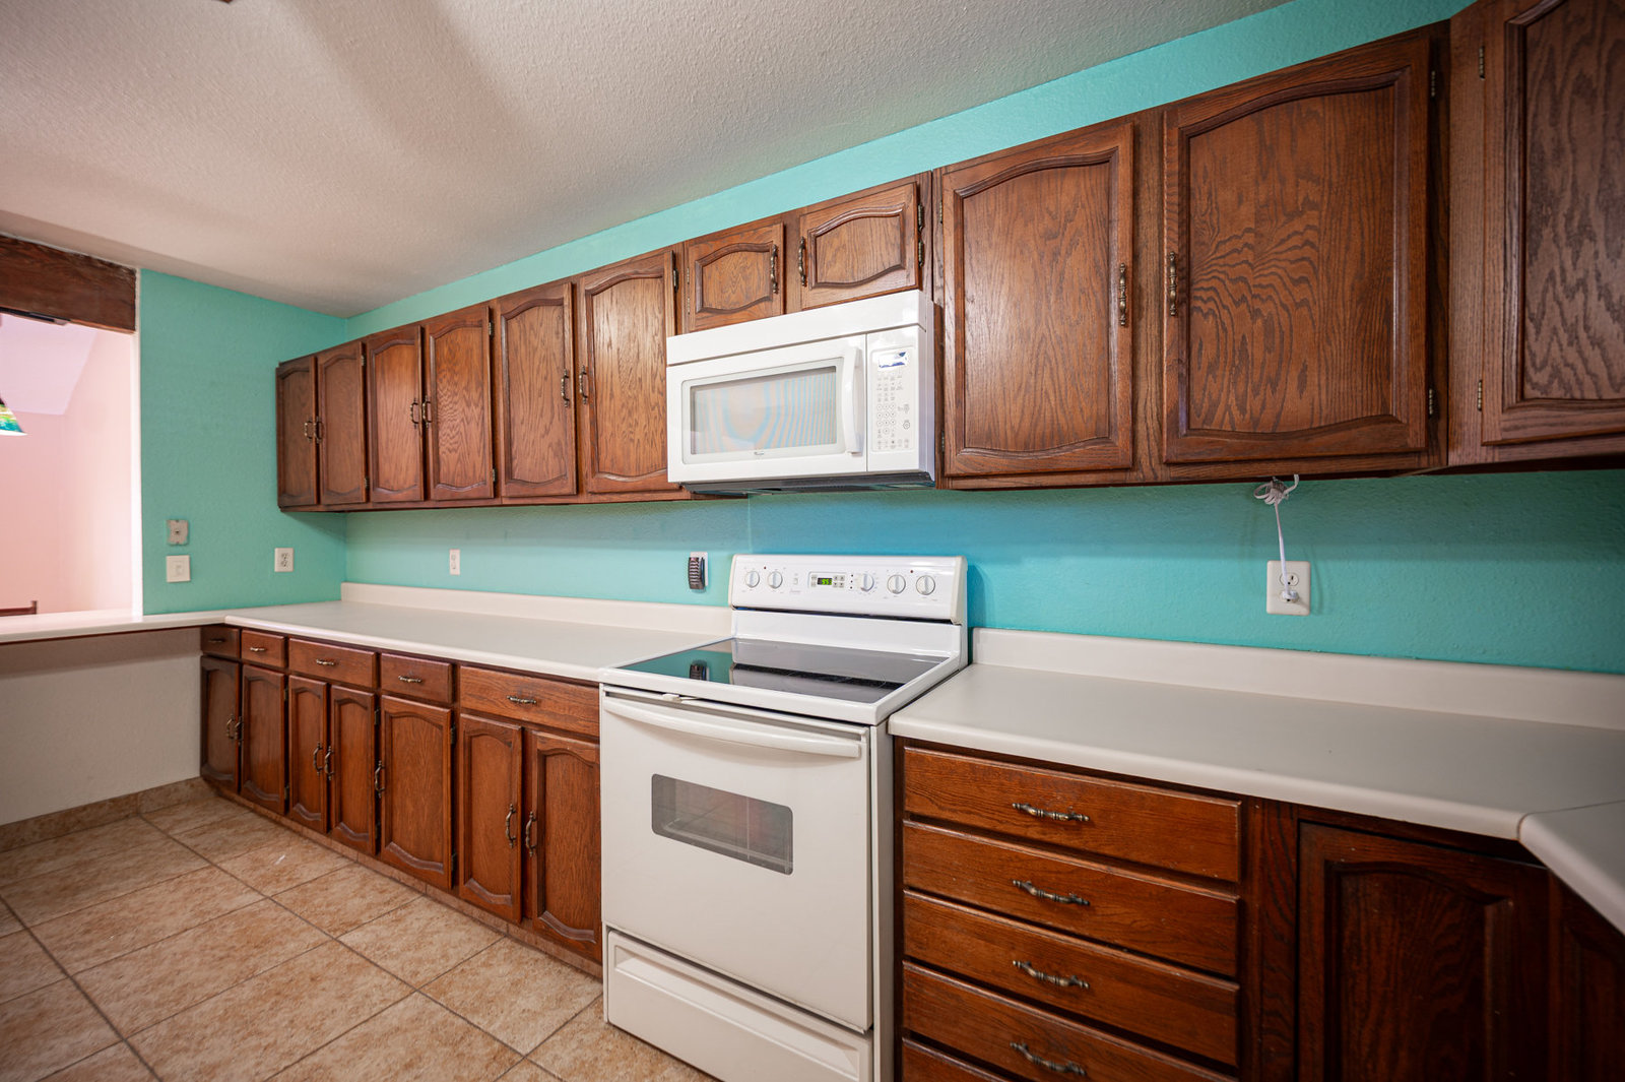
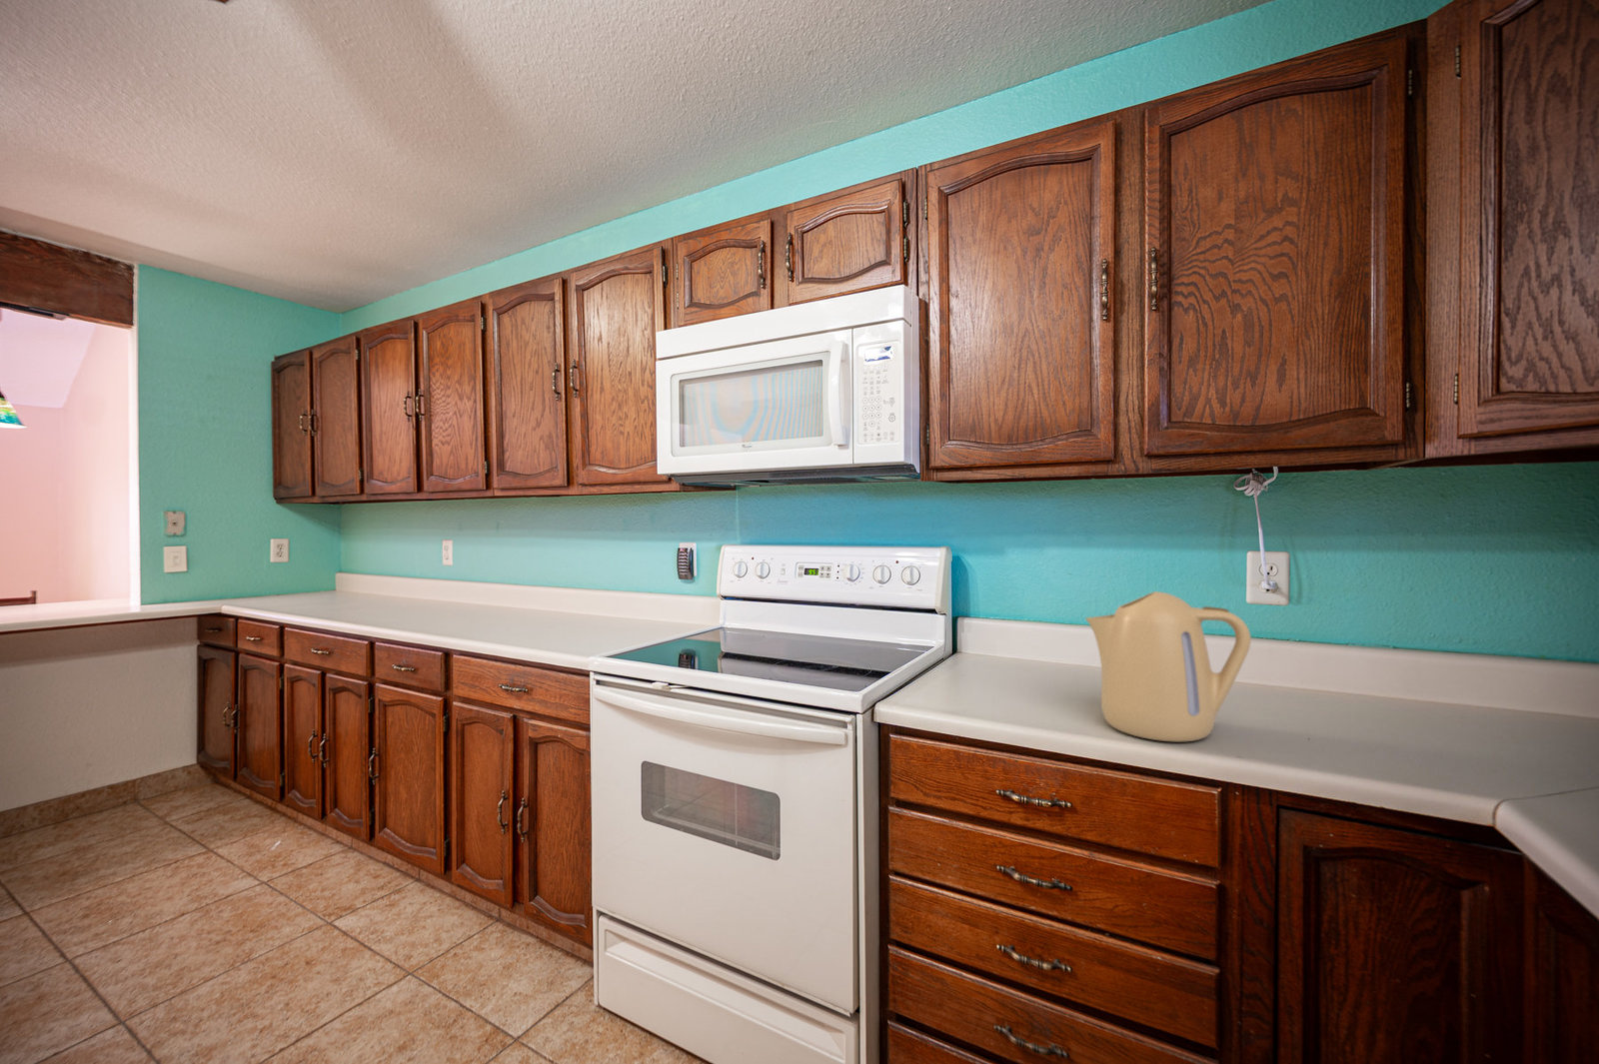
+ kettle (1163, 660)
